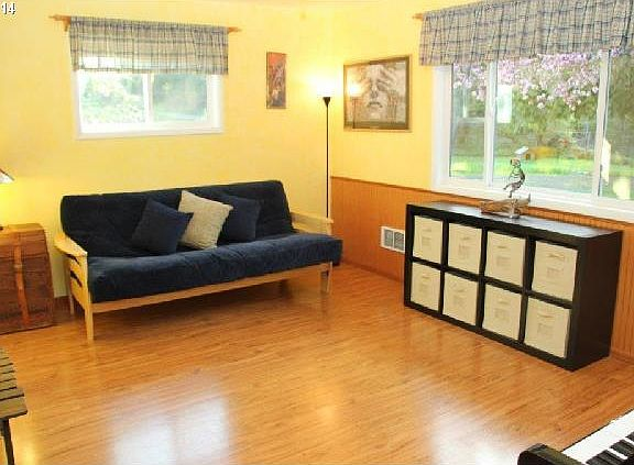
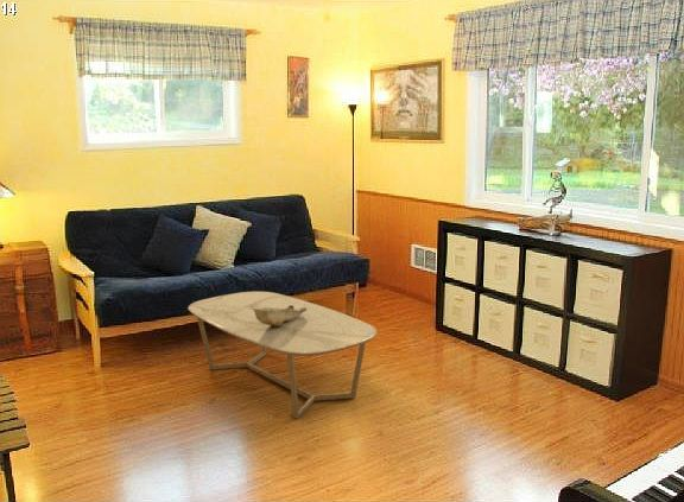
+ coffee table (277, 350)
+ decorative bowl (279, 310)
